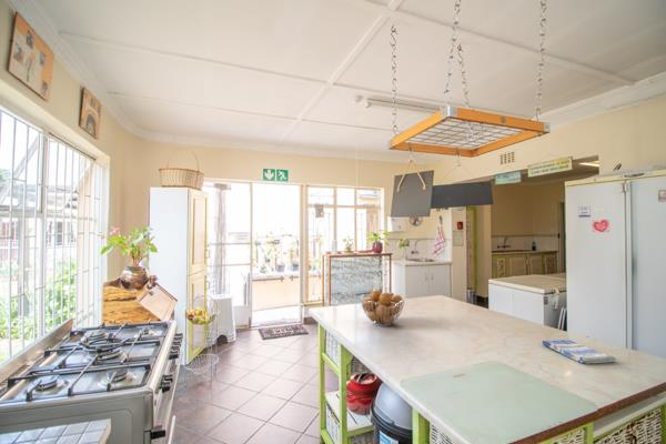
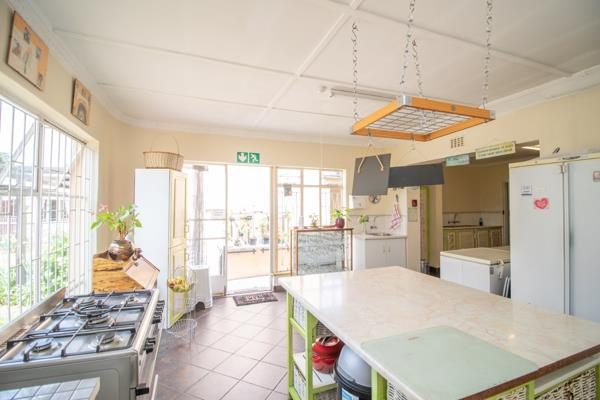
- dish towel (576, 350)
- fruit basket (382, 306)
